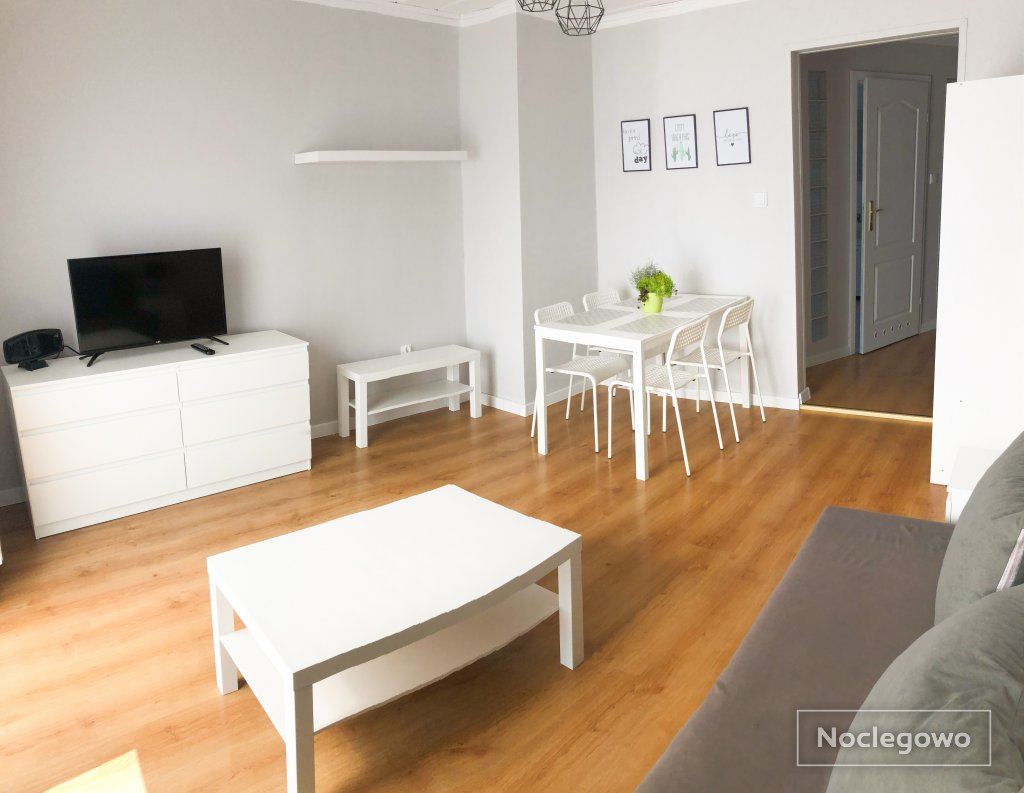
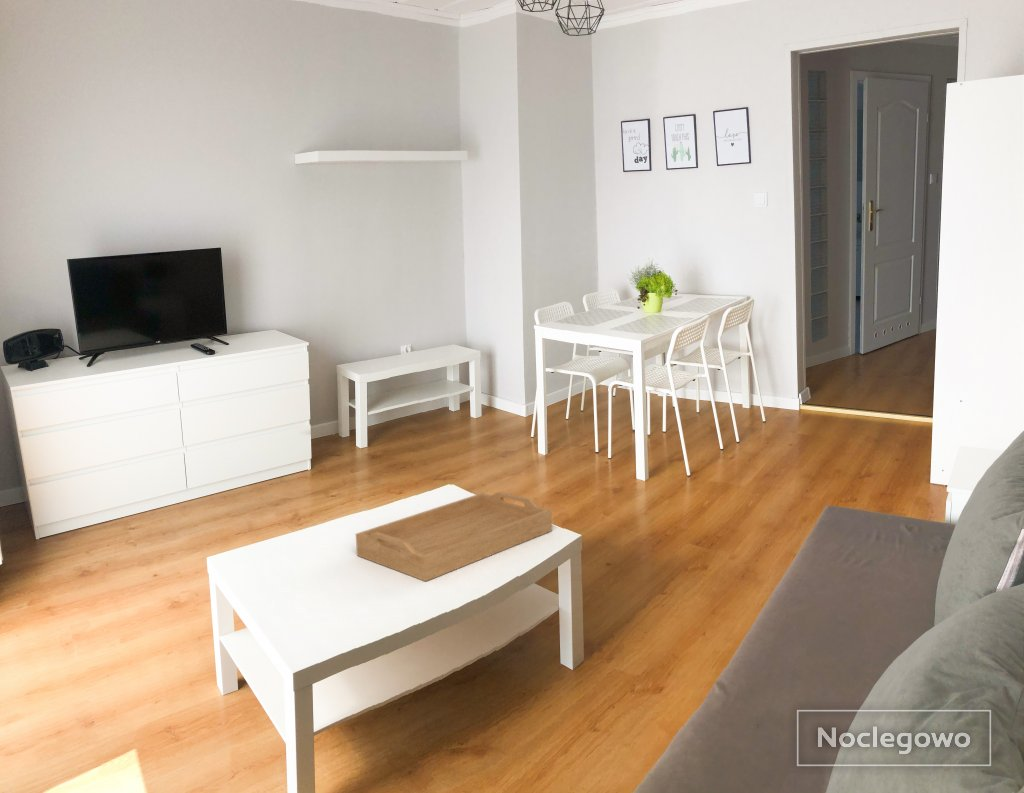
+ serving tray (456, 528)
